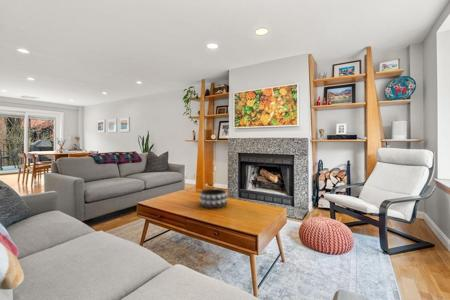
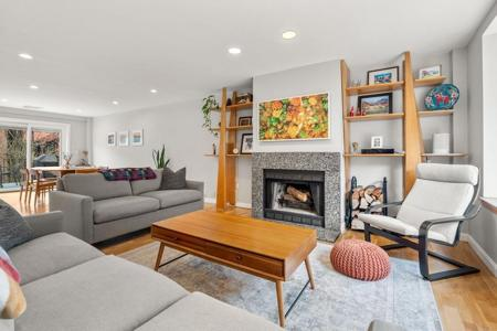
- decorative bowl (213, 198)
